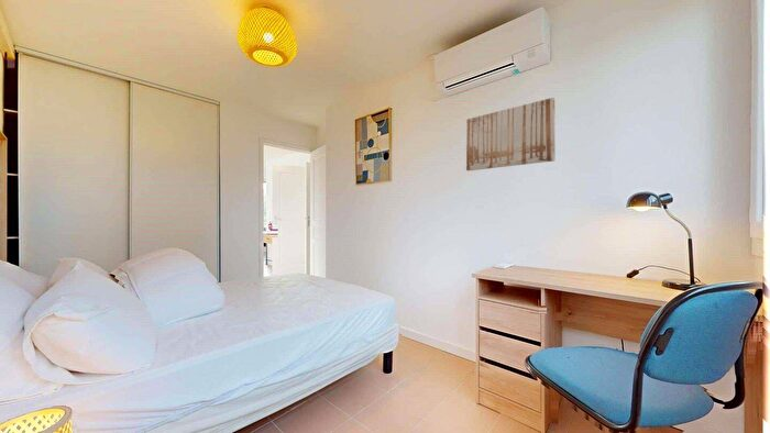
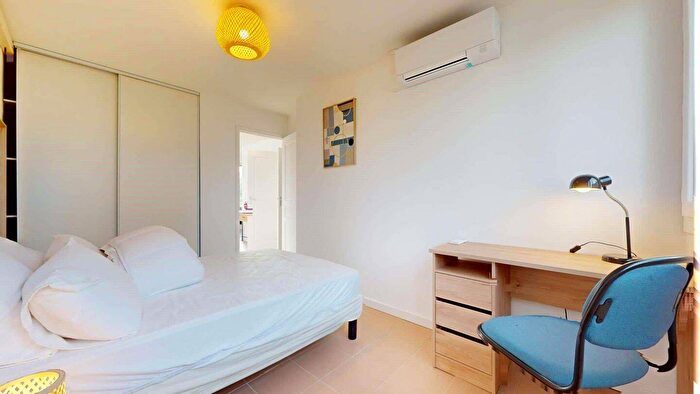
- wall art (506, 137)
